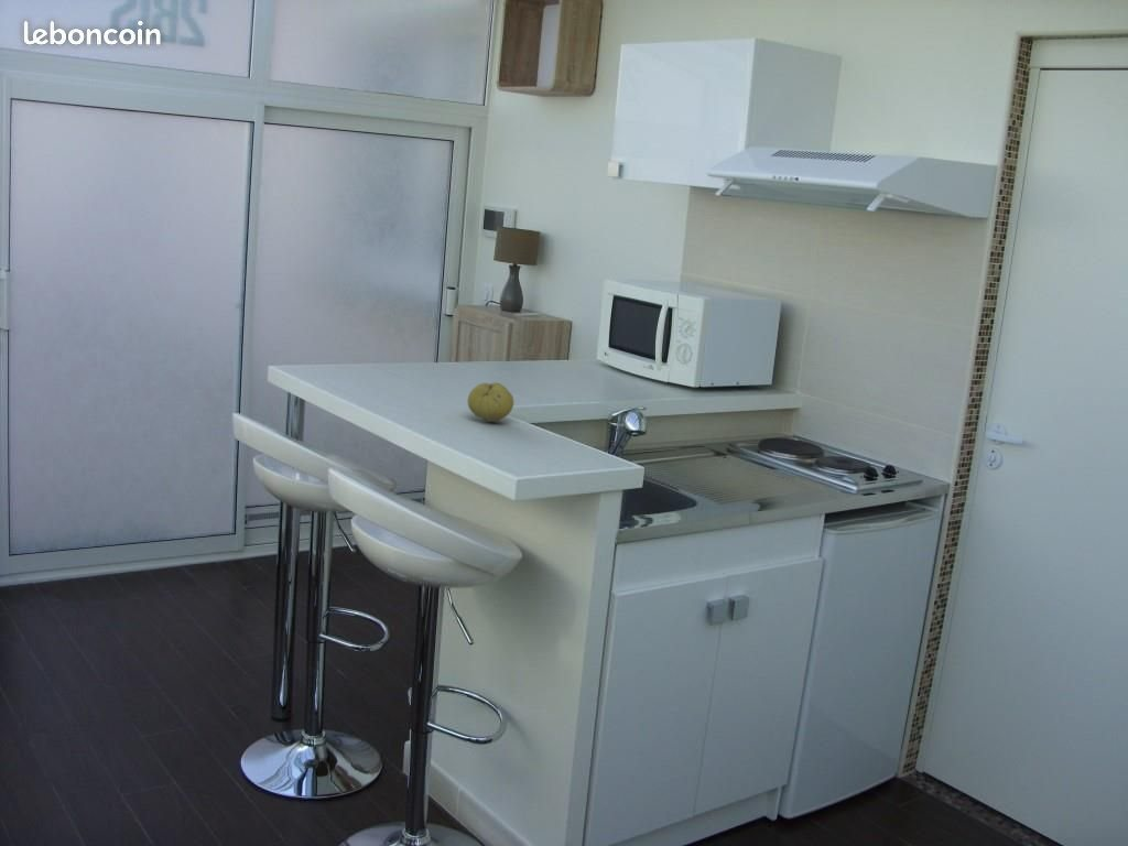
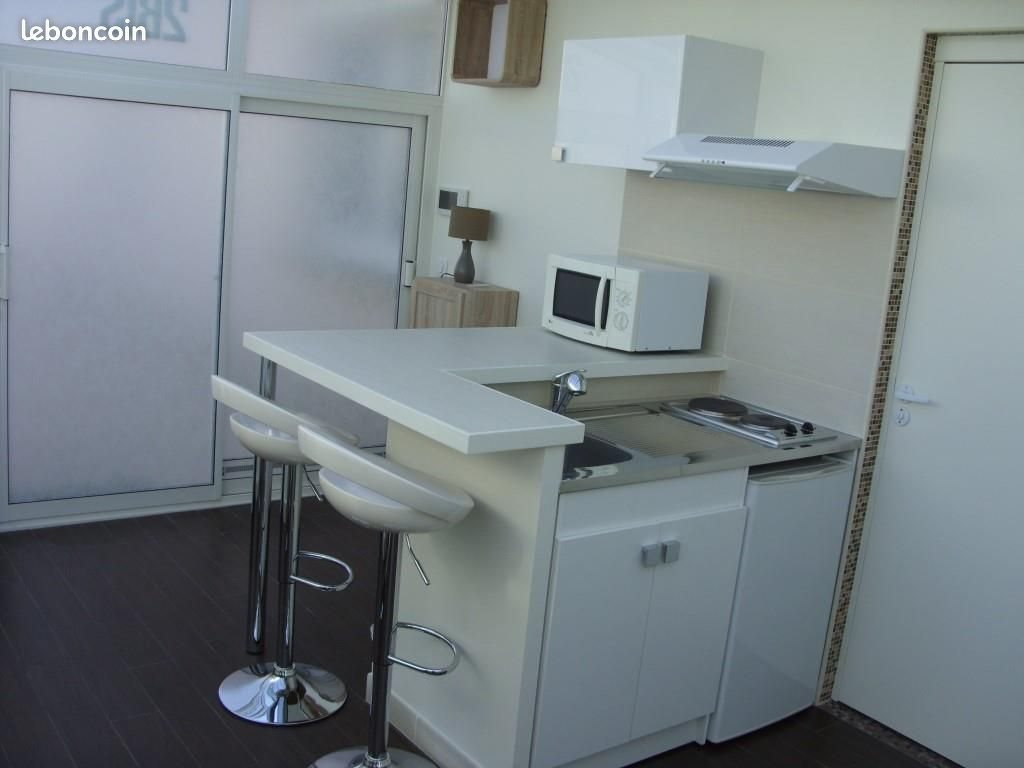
- fruit (491, 402)
